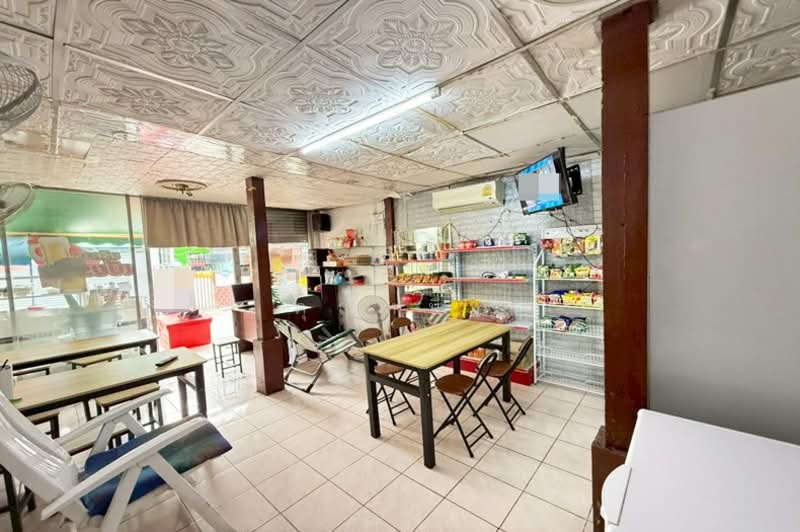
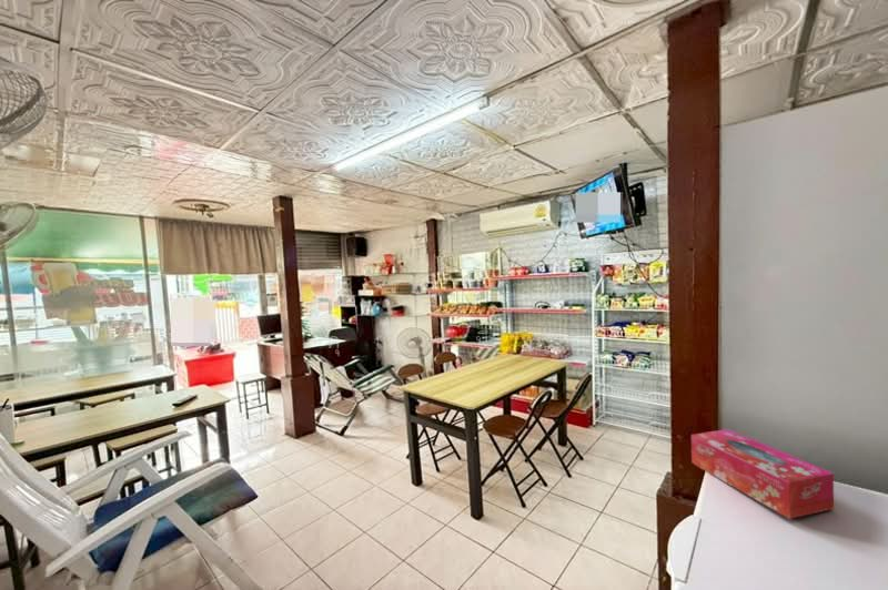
+ tissue box (754, 467)
